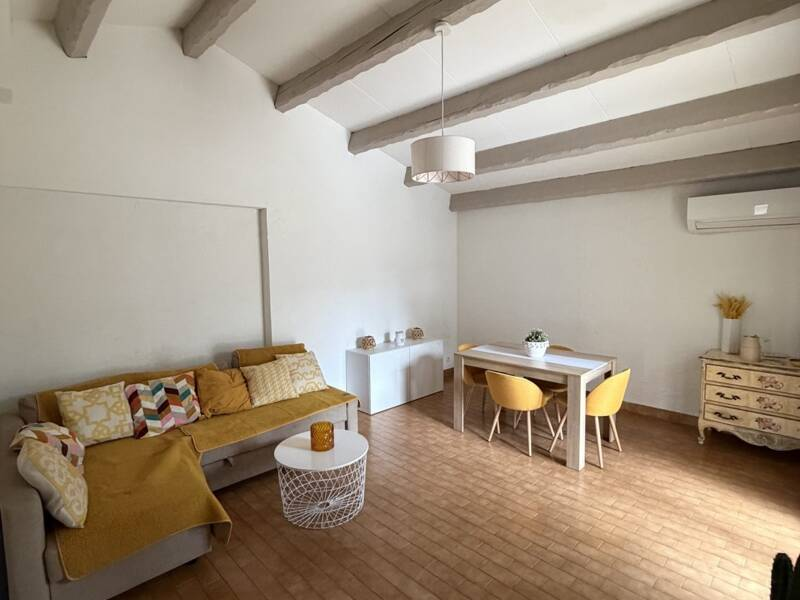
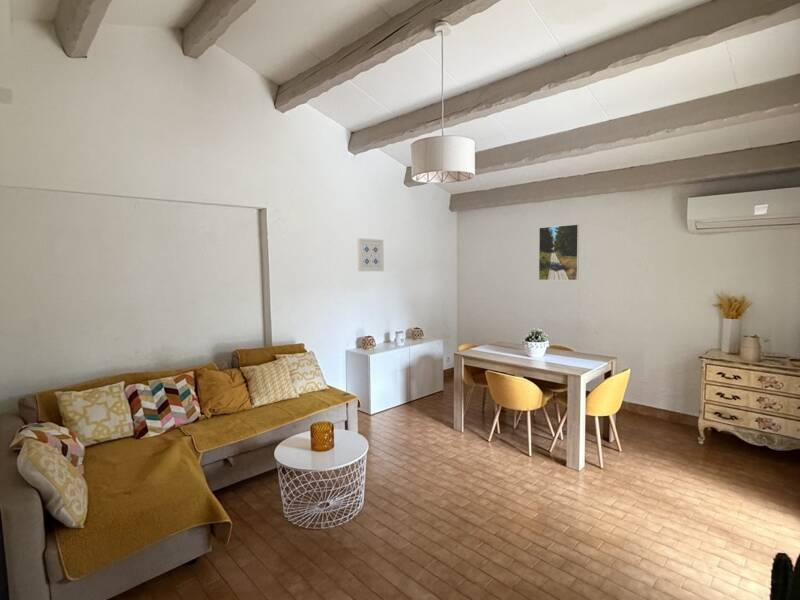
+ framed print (558, 253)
+ wall art (370, 255)
